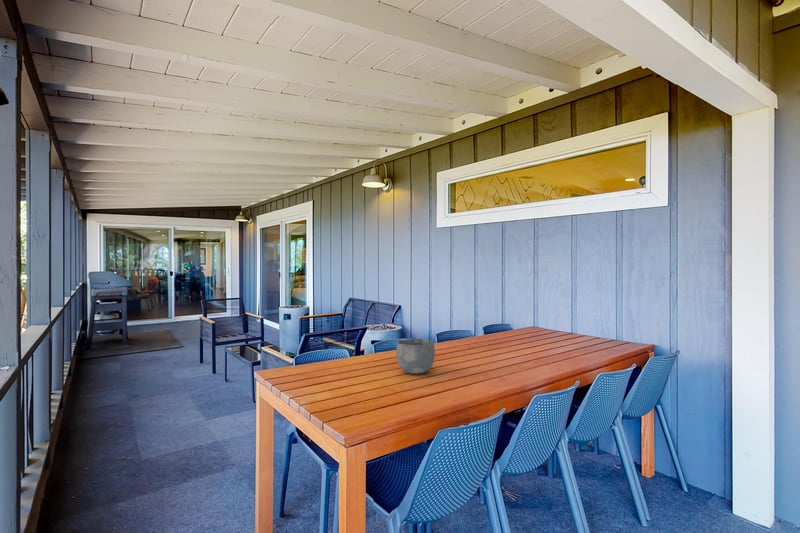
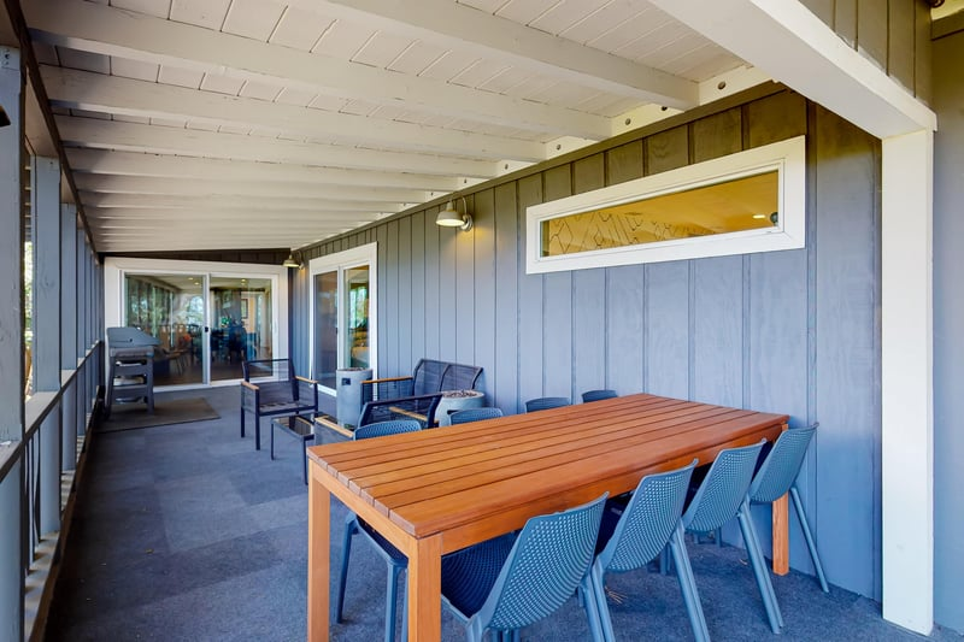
- bowl (415, 356)
